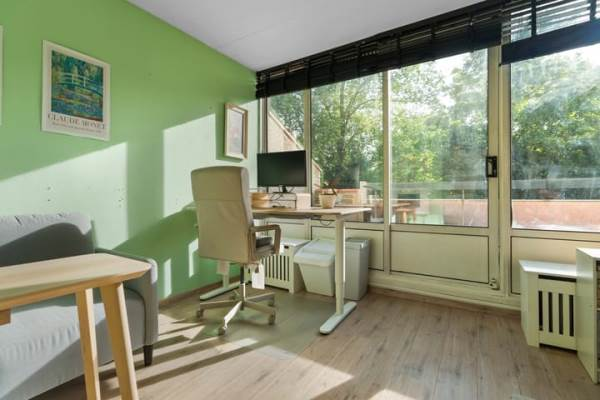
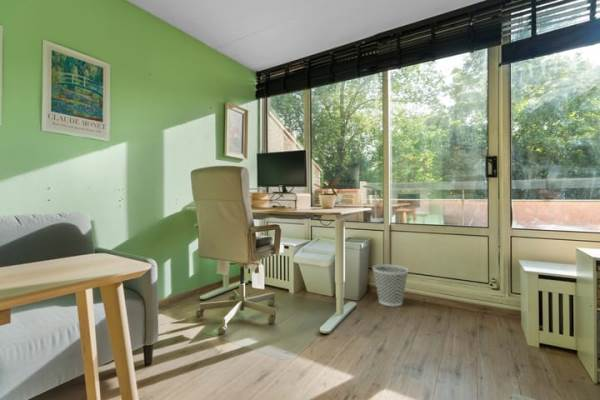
+ wastebasket (390, 285)
